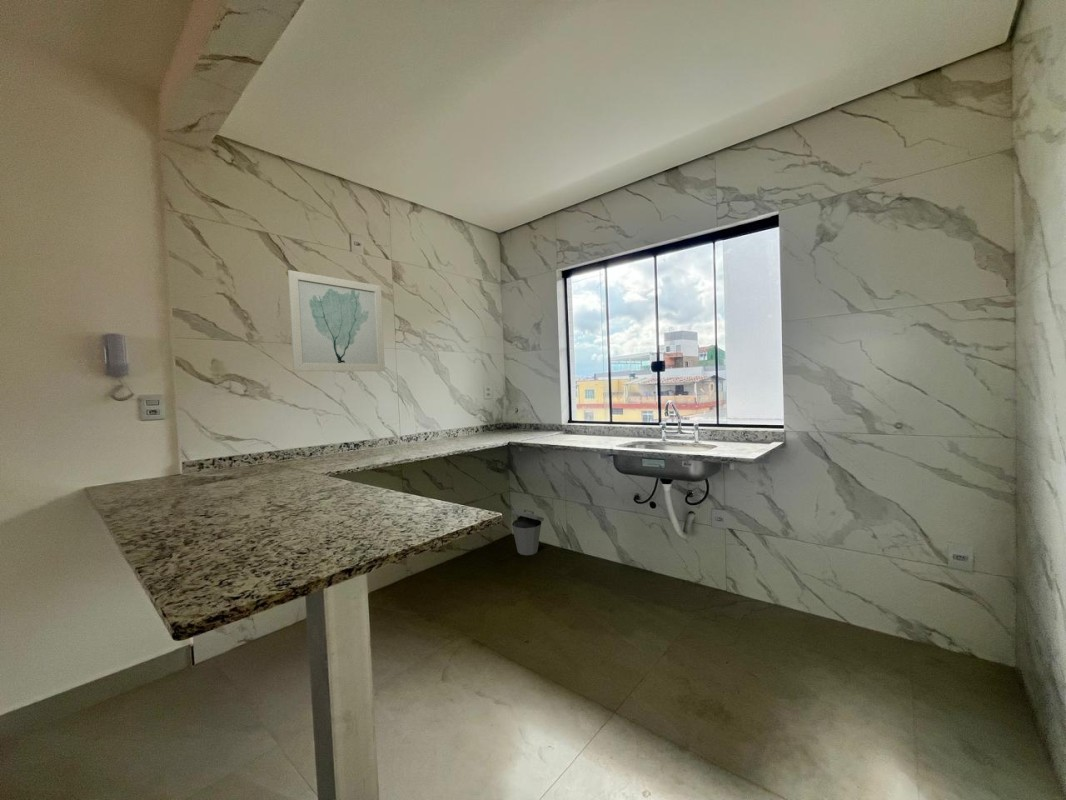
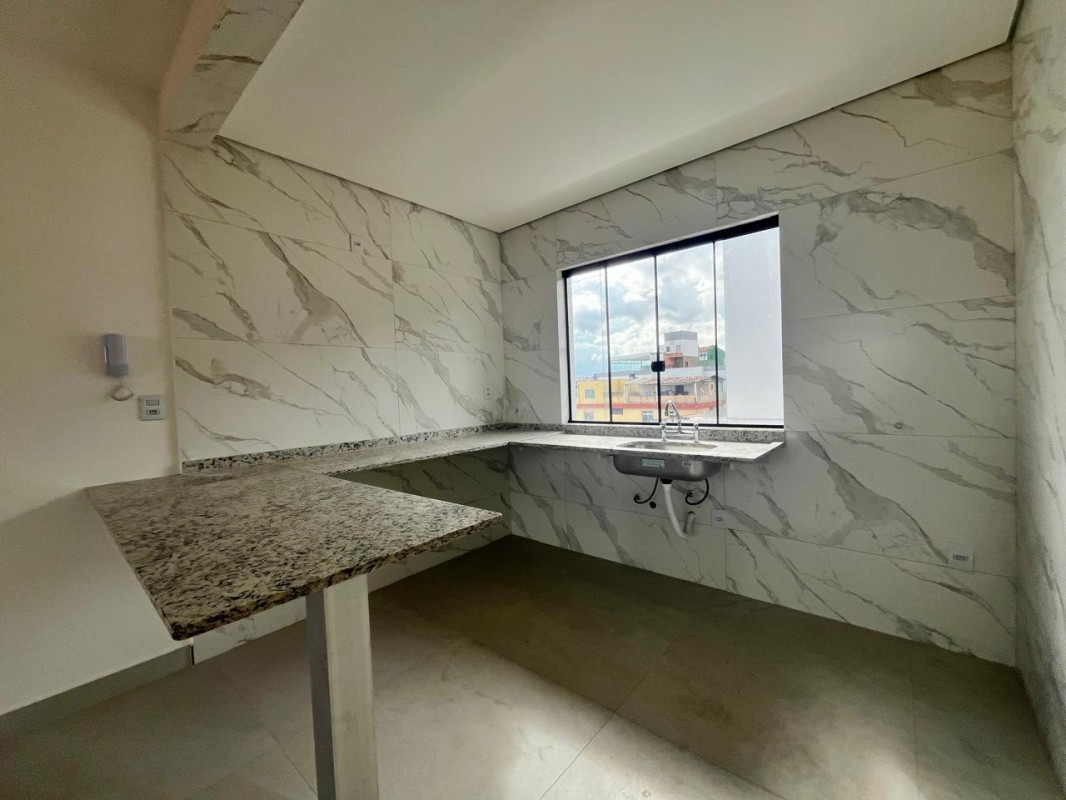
- trash can (528, 529)
- wall art (340, 325)
